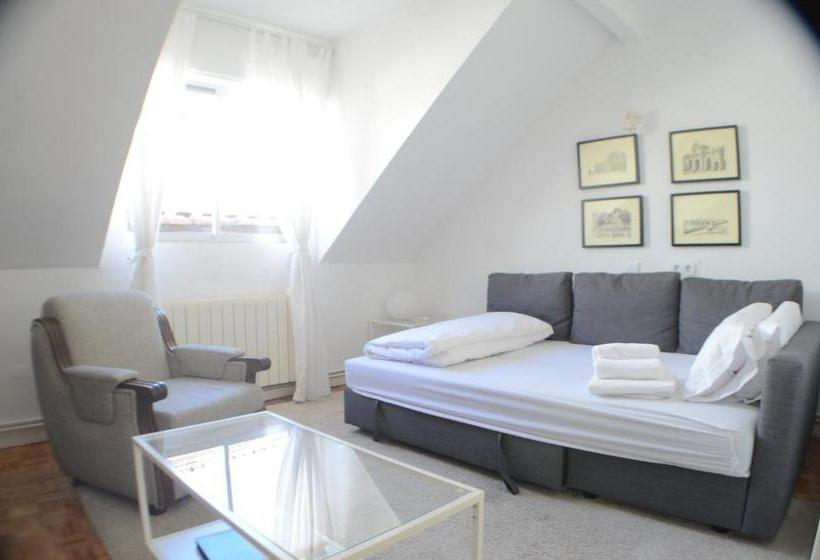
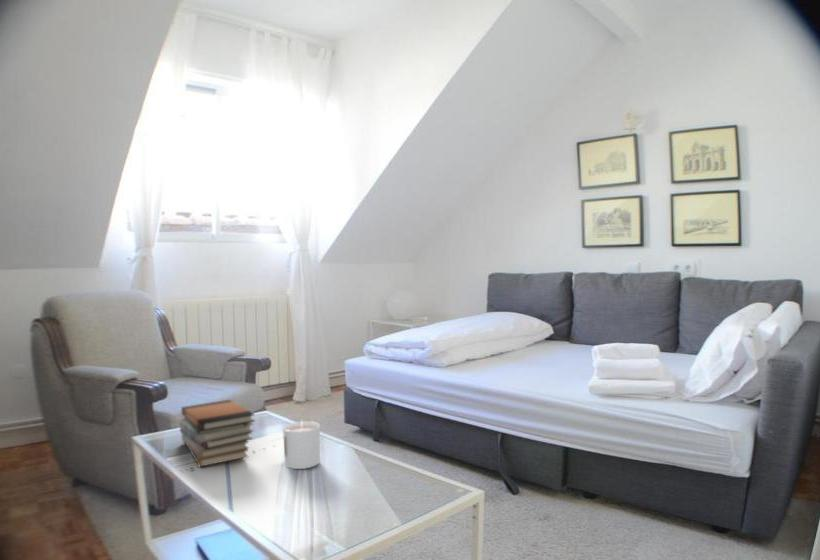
+ book stack (215, 430)
+ candle (302, 441)
